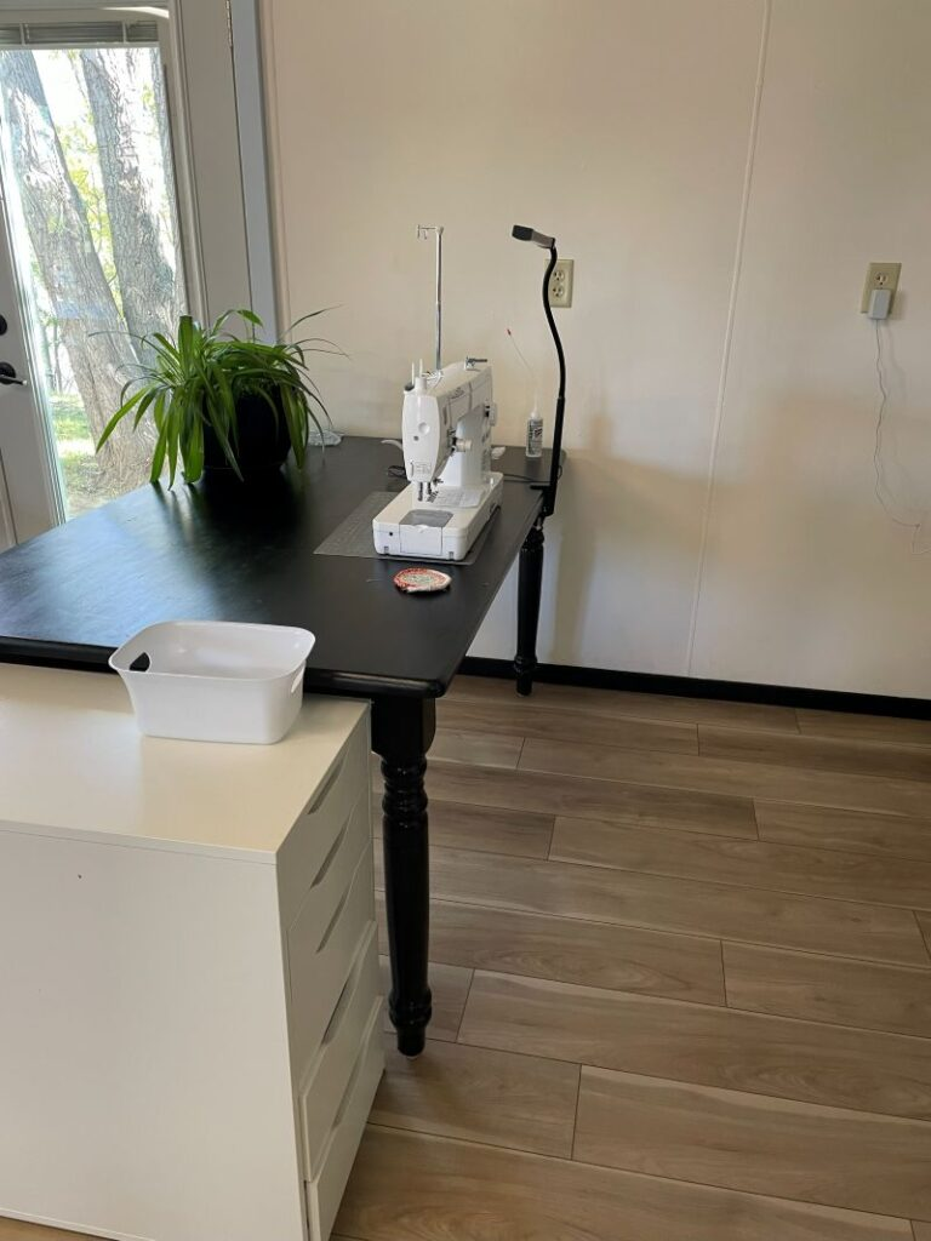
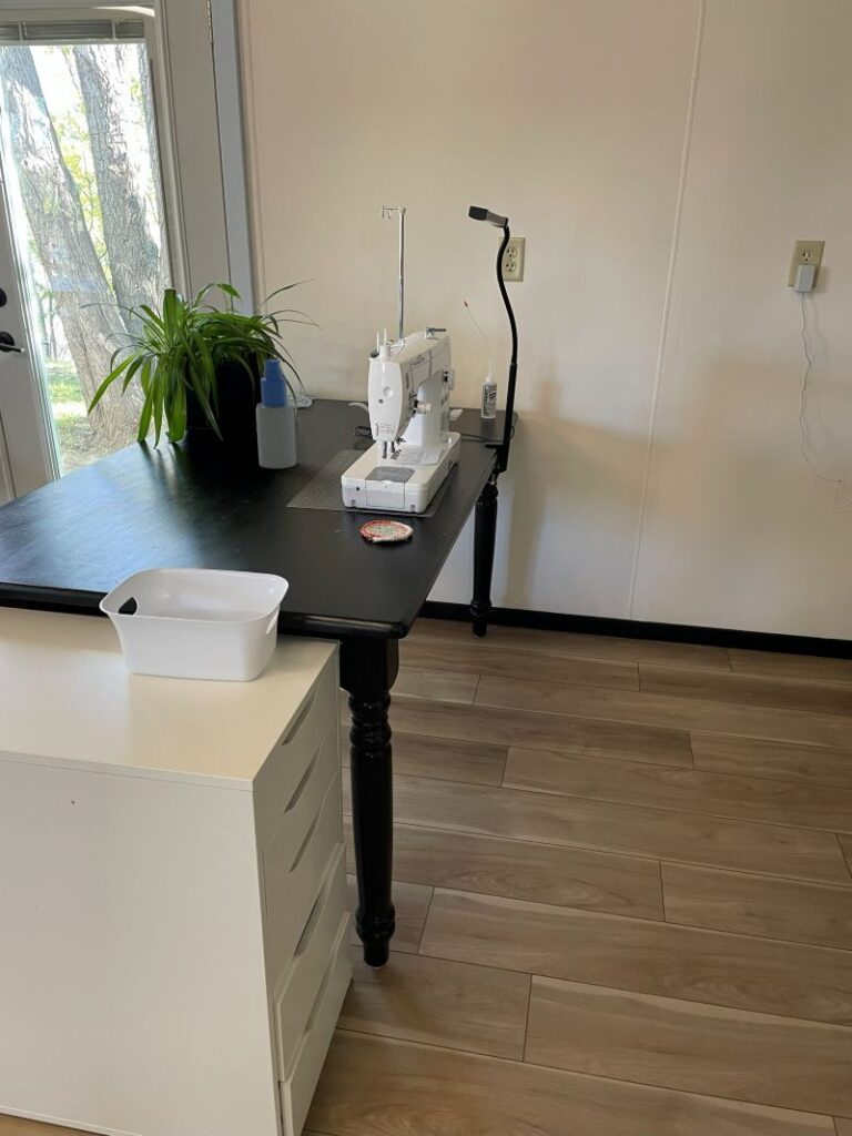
+ spray bottle (275, 413)
